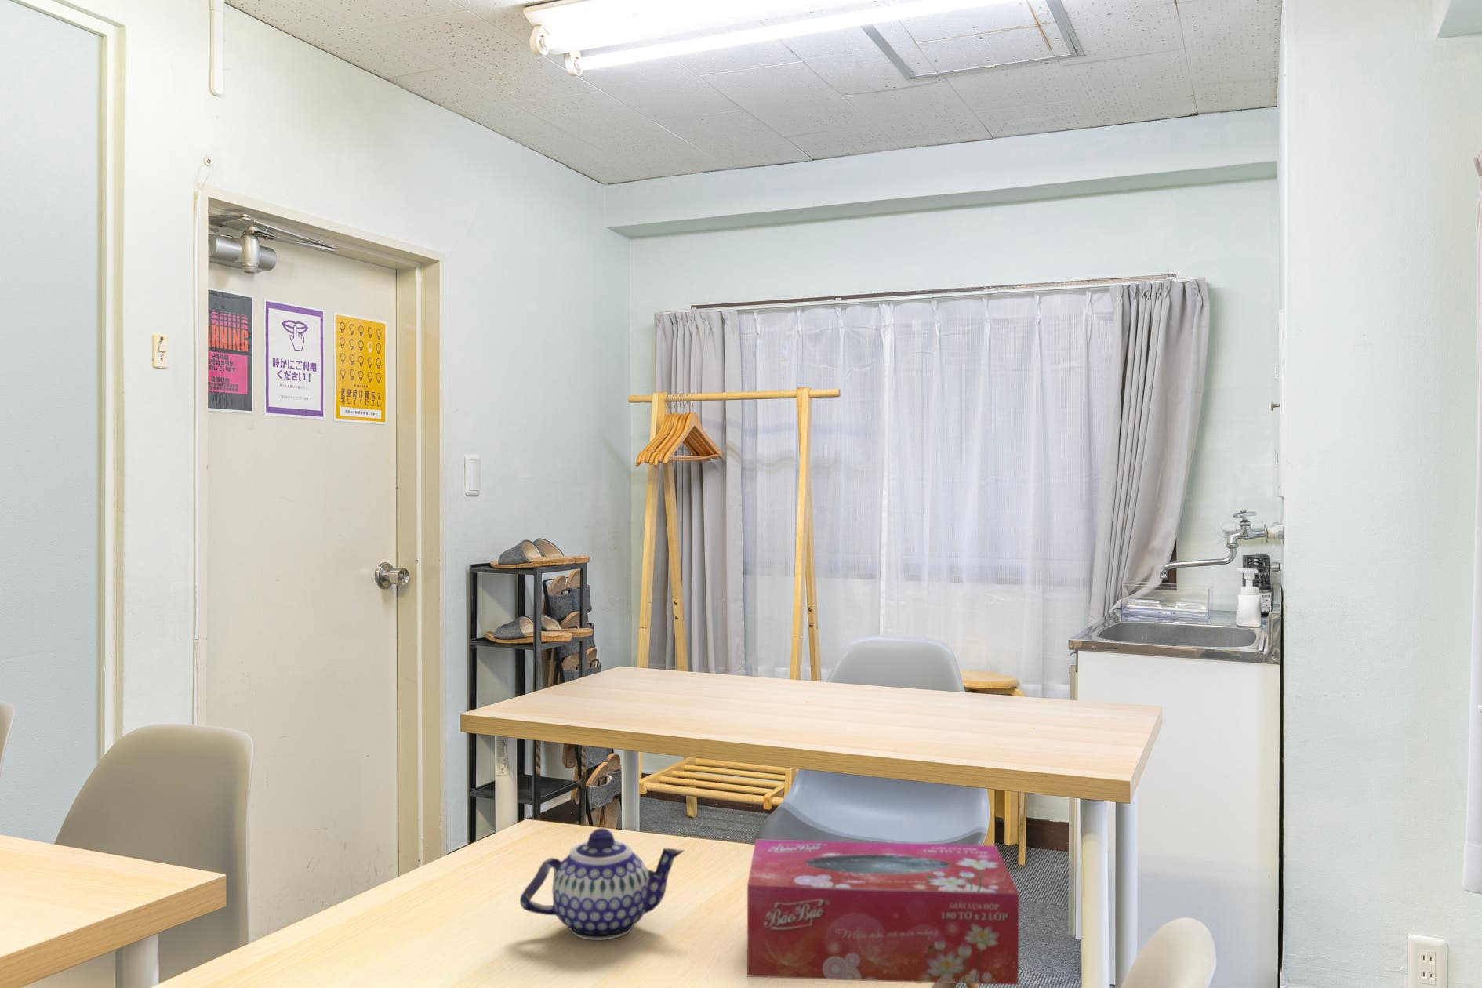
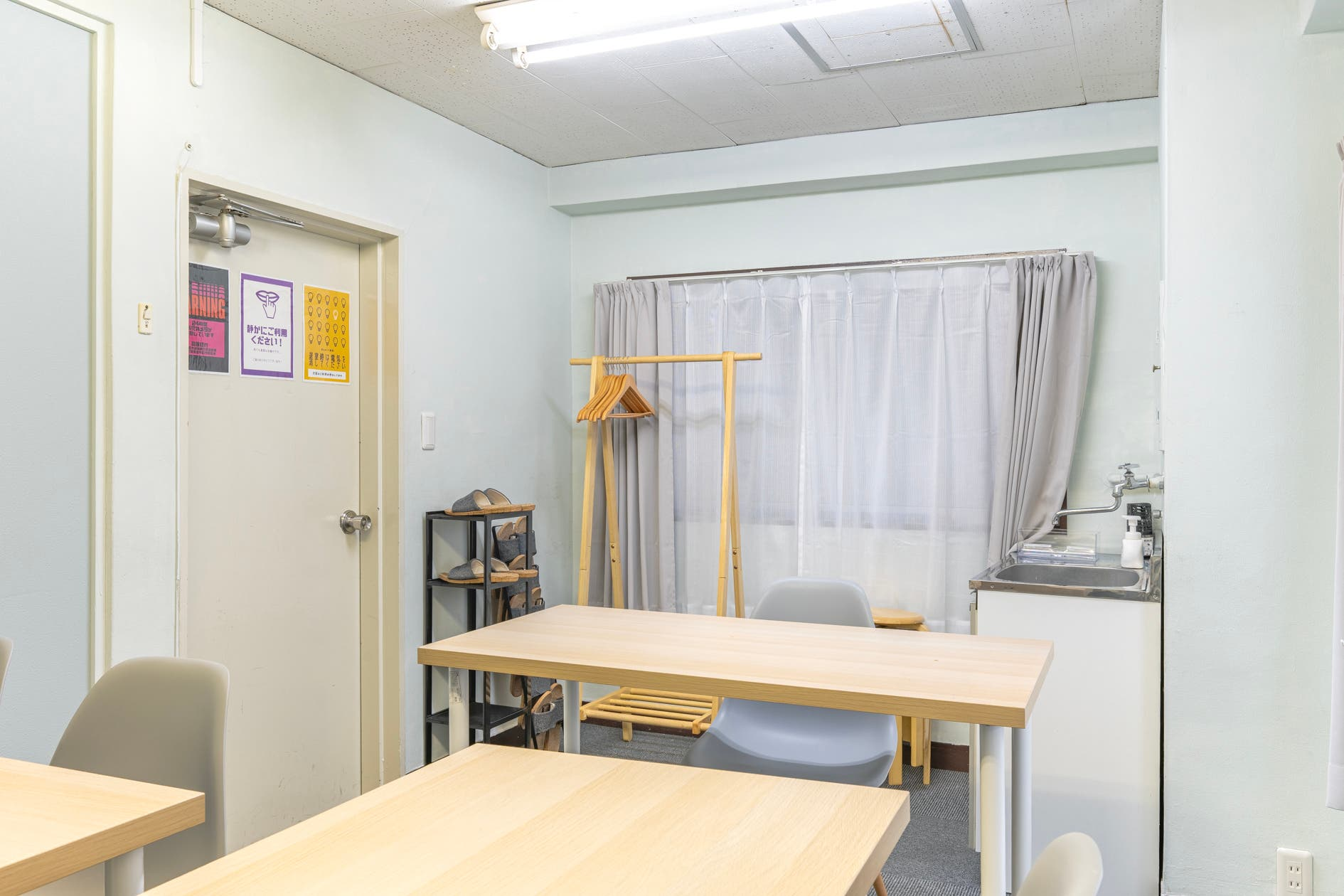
- teapot (603, 878)
- tissue box (878, 908)
